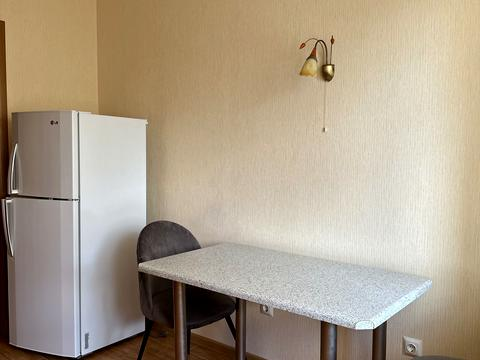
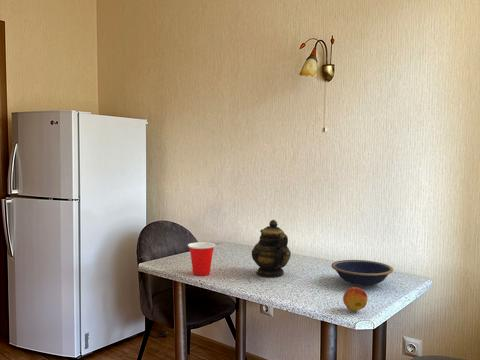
+ cup (201, 259)
+ bowl (361, 274)
+ fruit (354, 299)
+ teapot (271, 246)
